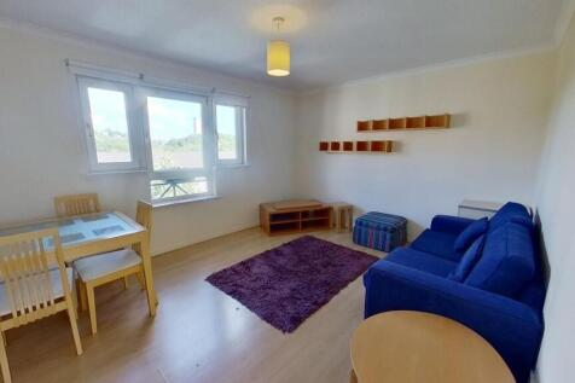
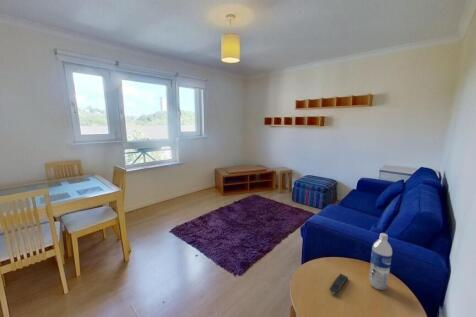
+ water bottle (380, 260)
+ remote control (338, 283)
